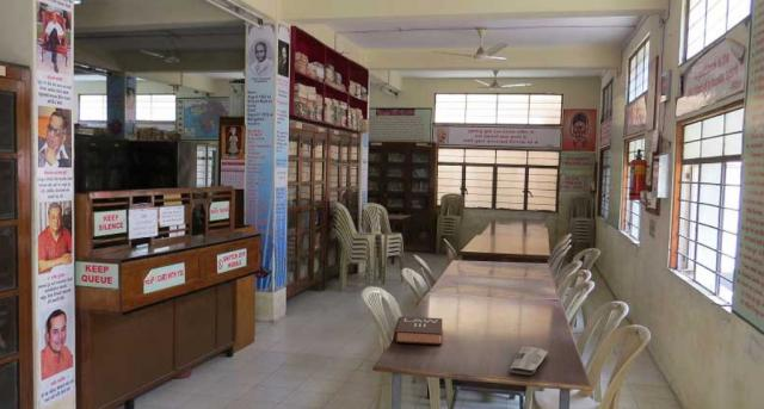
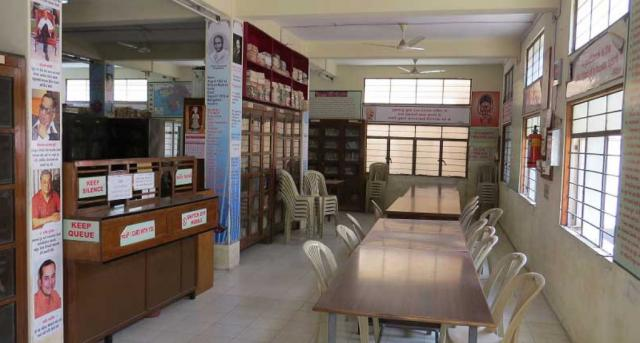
- book (418, 329)
- newspaper (529, 359)
